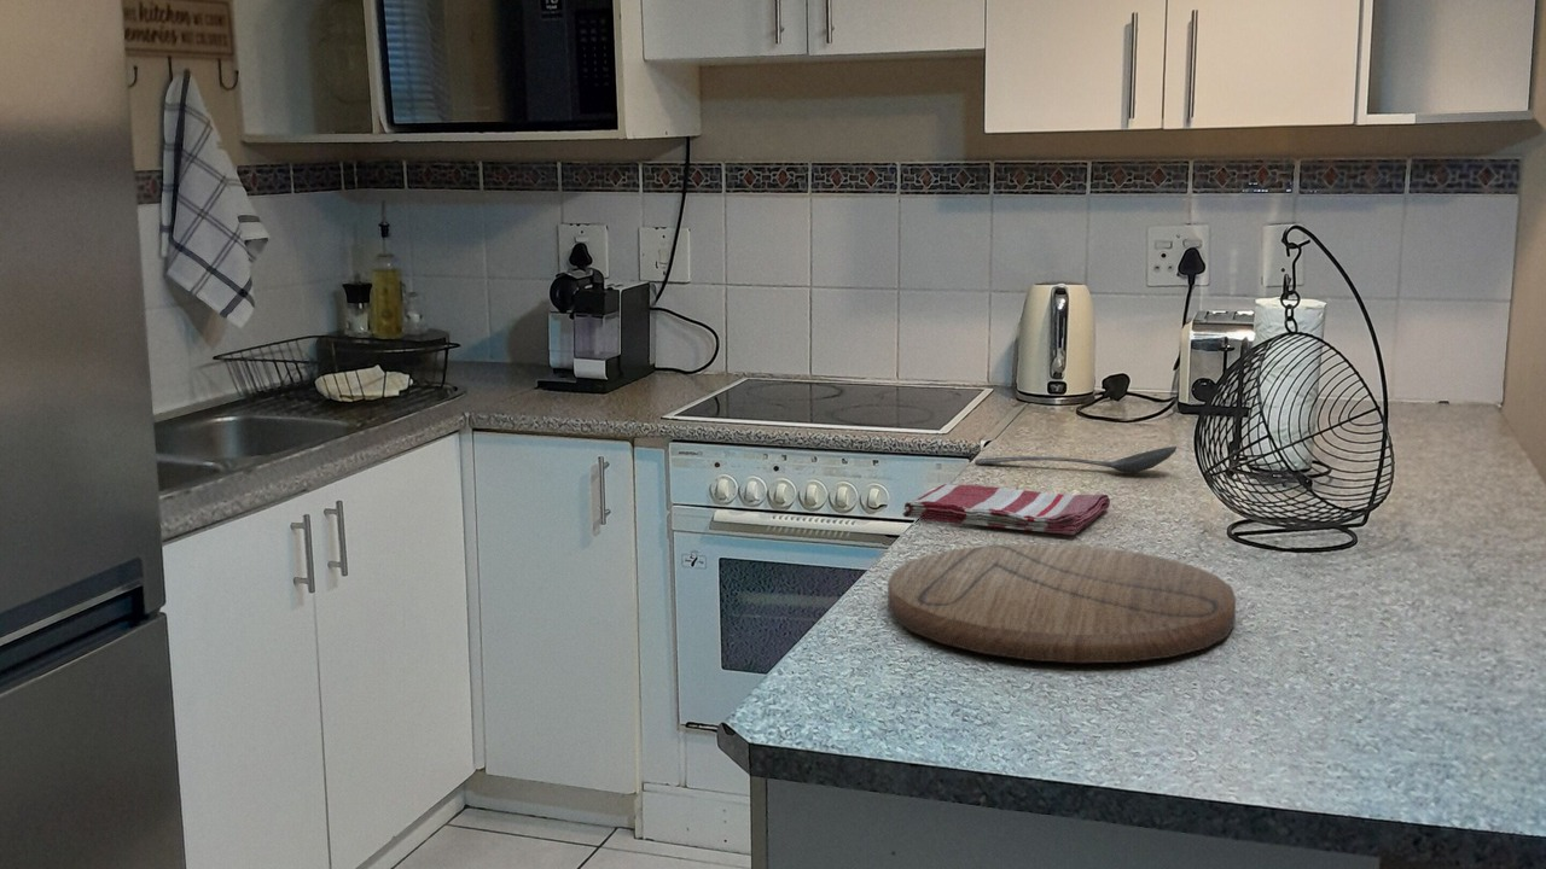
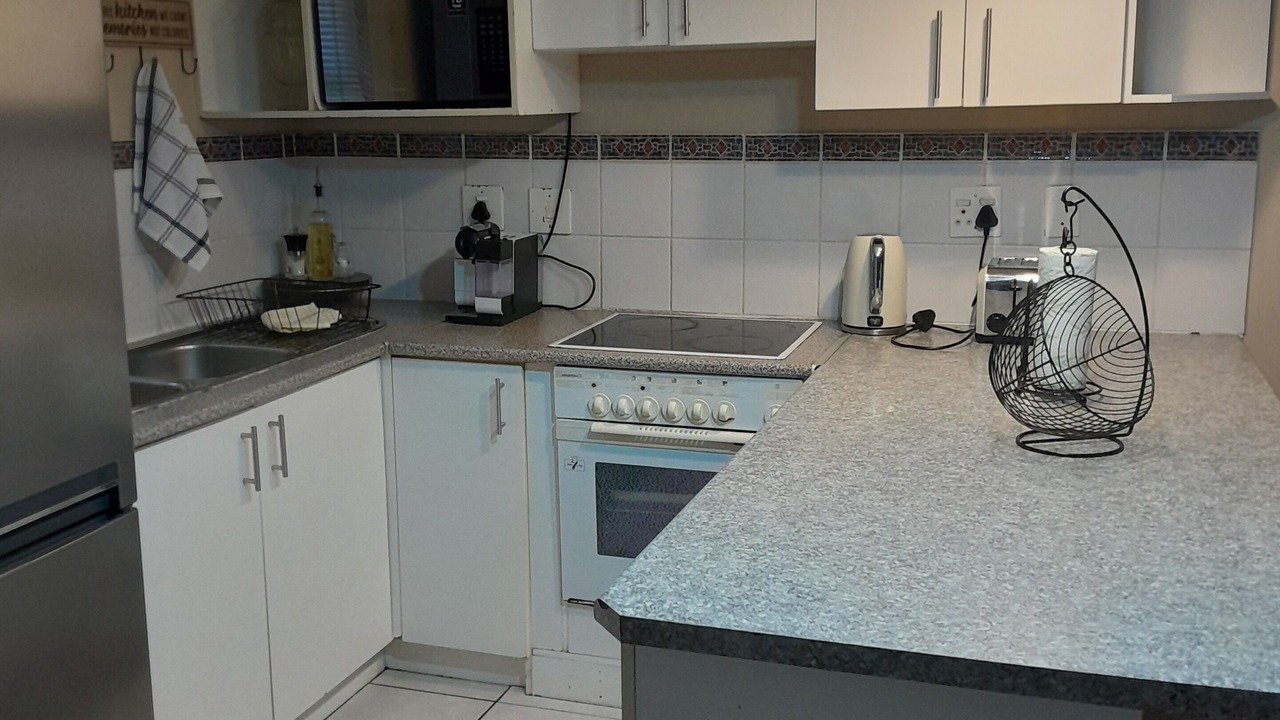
- dish towel (1006, 503)
- stirrer (1073, 459)
- cutting board (1057, 596)
